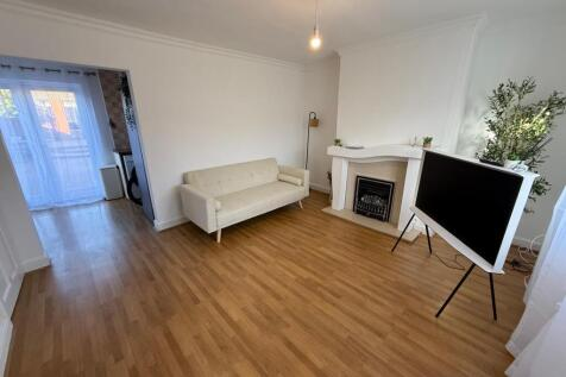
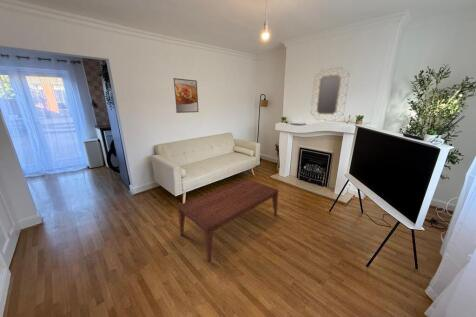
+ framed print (186, 96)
+ coffee table (232, 210)
+ home mirror (328, 95)
